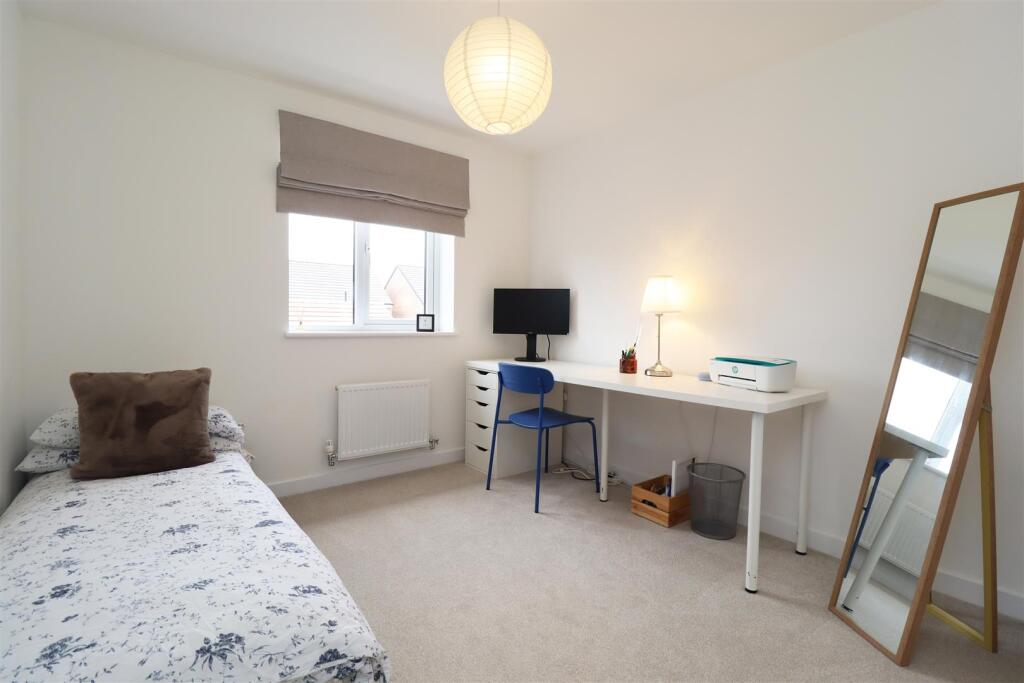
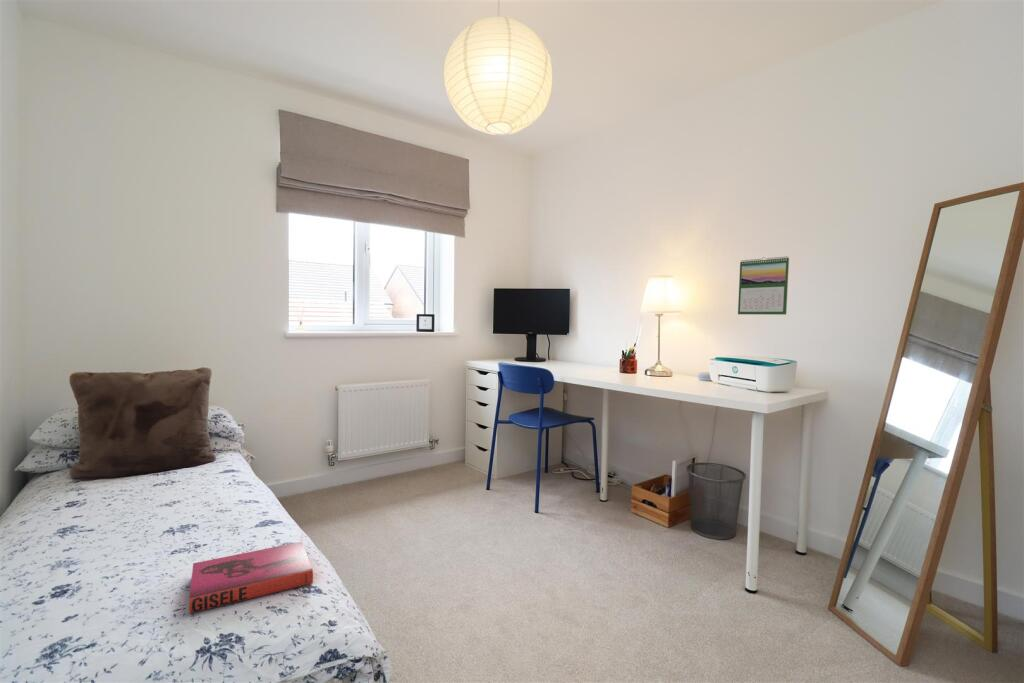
+ hardback book (252, 573)
+ calendar (762, 285)
